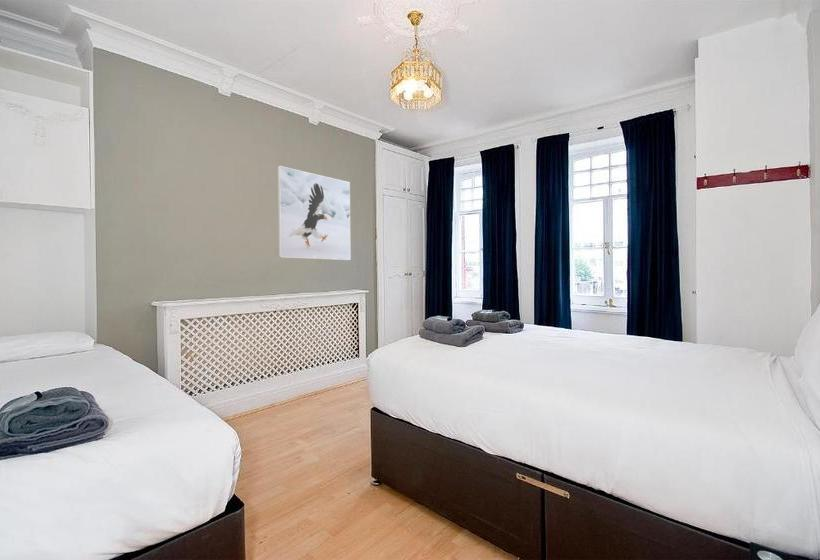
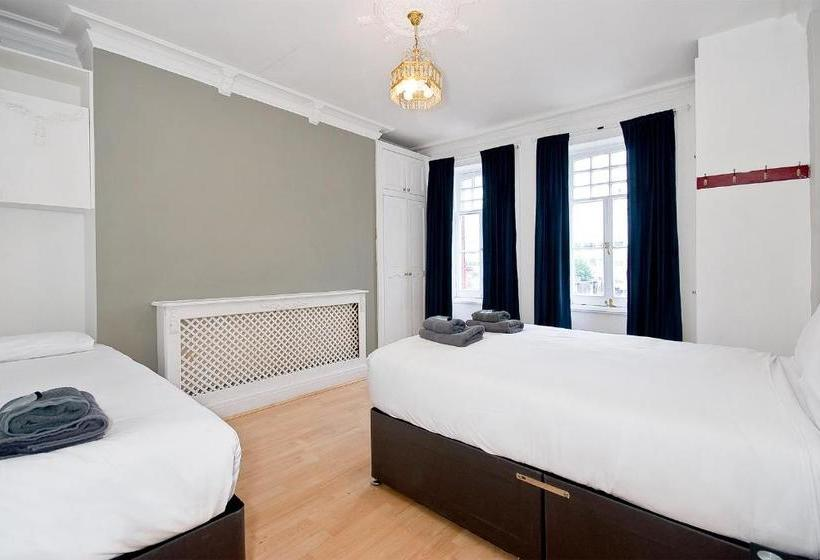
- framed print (317, 216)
